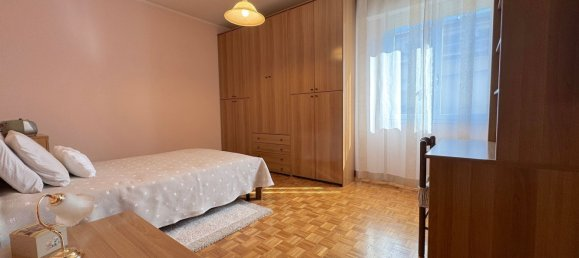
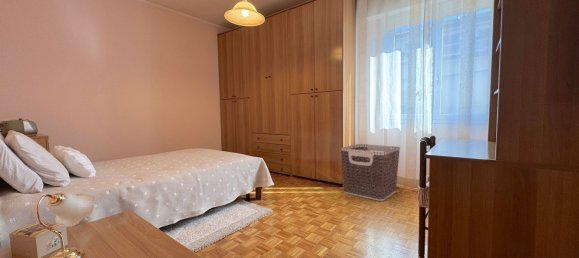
+ clothes hamper (370, 169)
